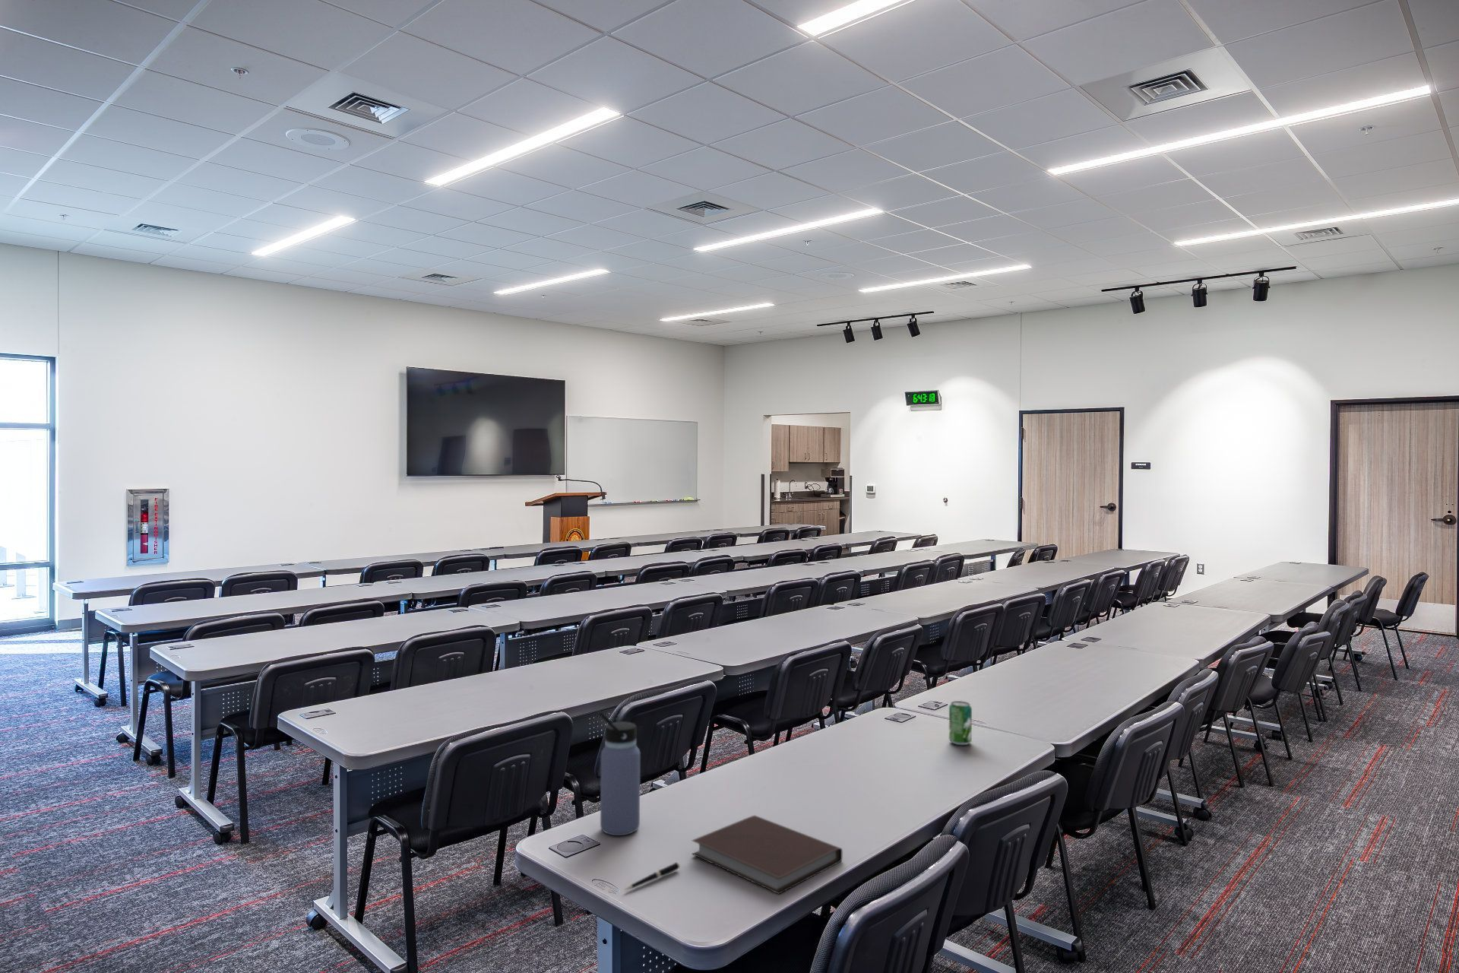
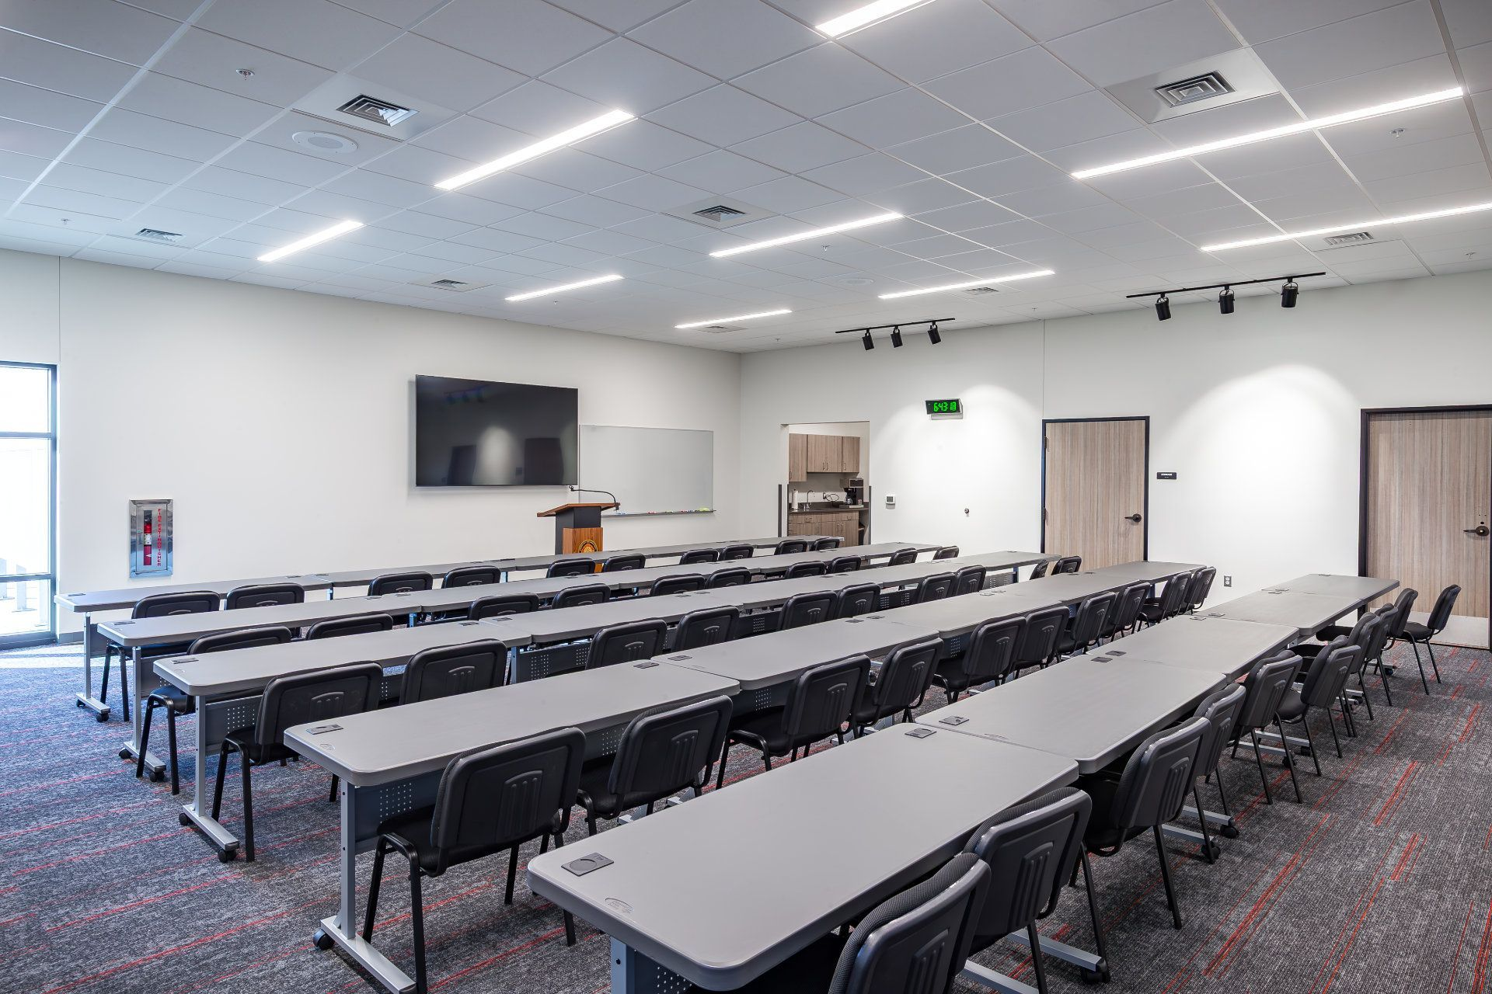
- notebook (766, 850)
- water bottle (619, 769)
- pen (651, 876)
- beverage can (960, 723)
